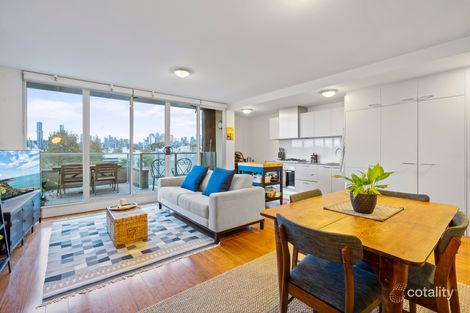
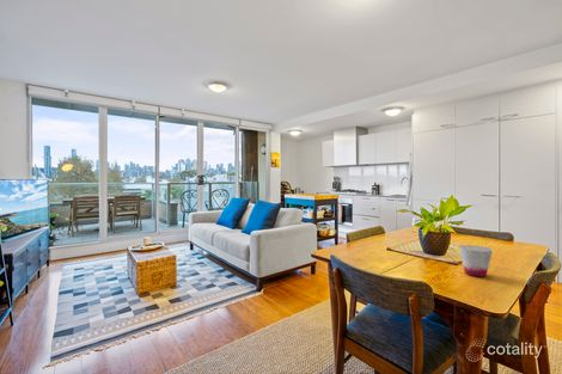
+ cup (475, 260)
